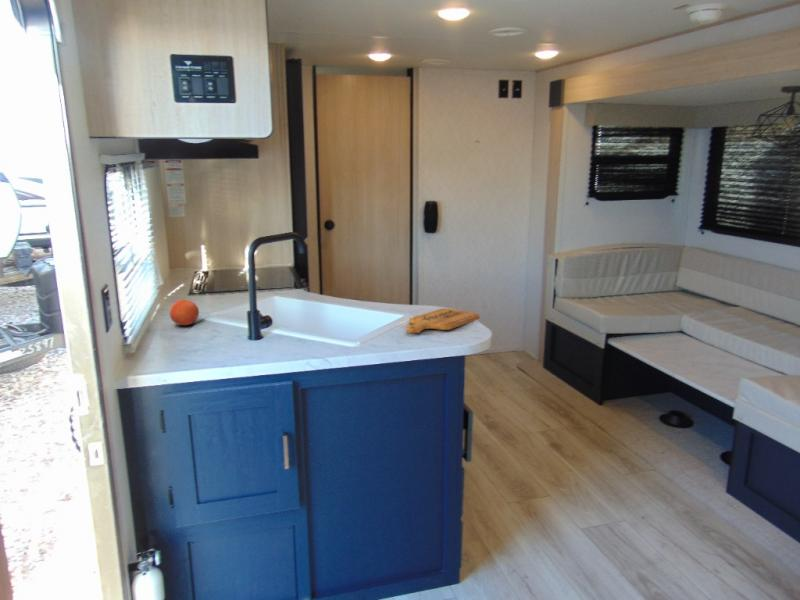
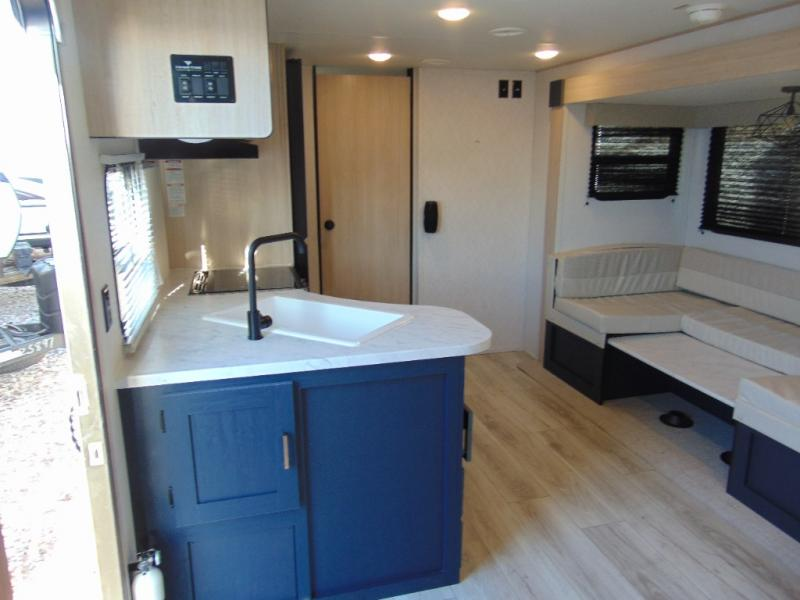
- cutting board (437, 320)
- fruit (184, 312)
